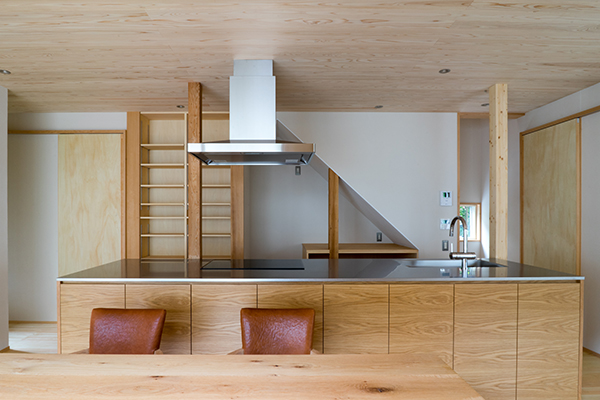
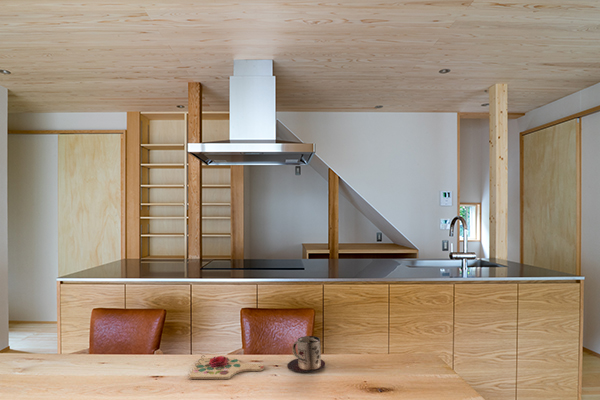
+ cutting board (229, 364)
+ mug (306, 351)
